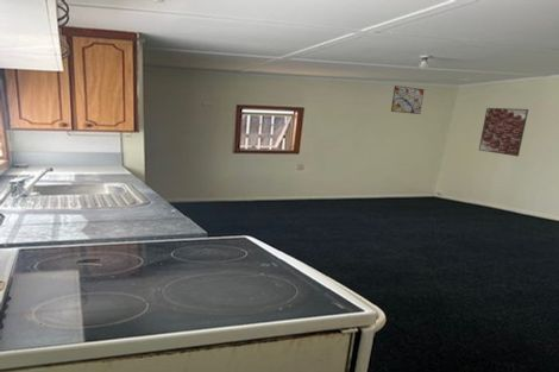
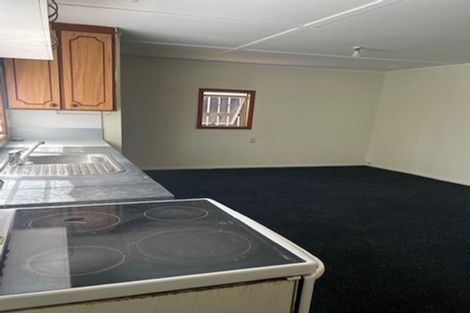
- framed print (502, 131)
- wall art (407, 100)
